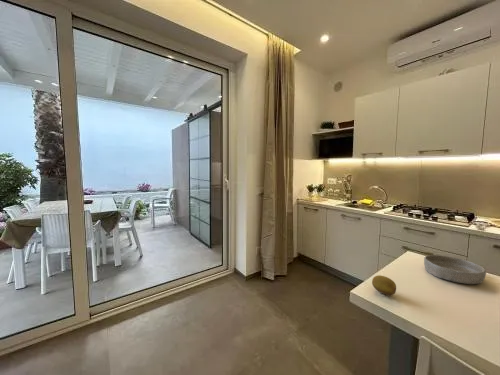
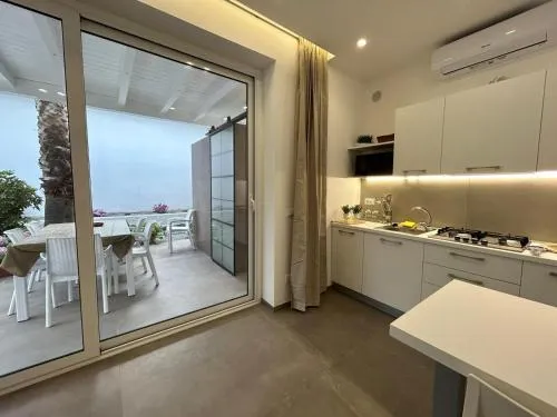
- bowl (452, 268)
- fruit (384, 284)
